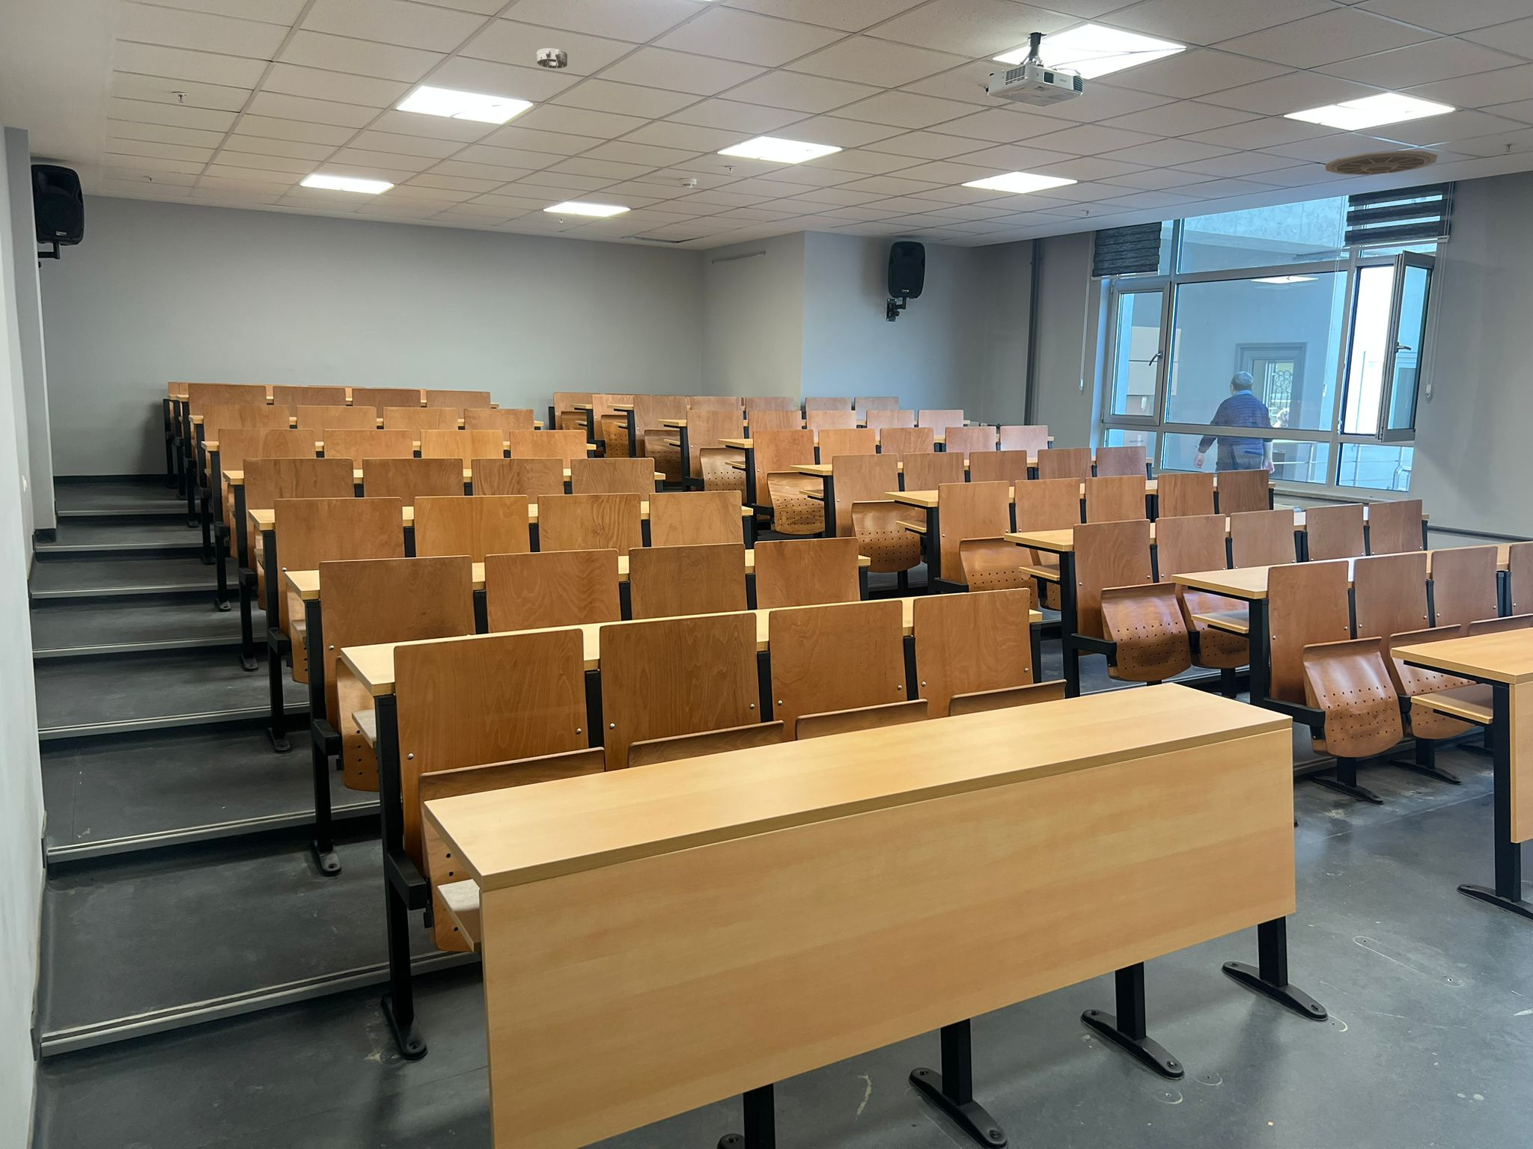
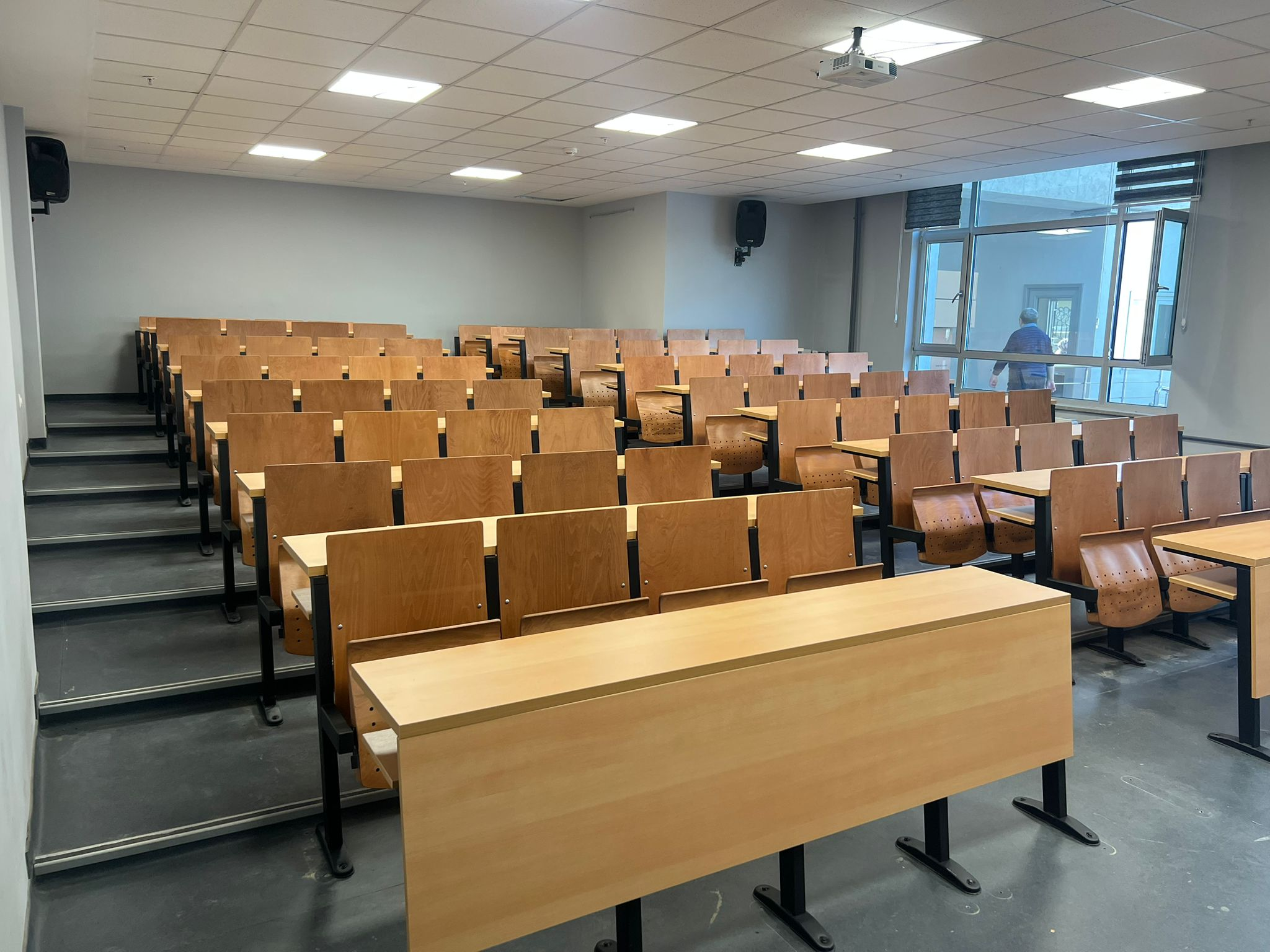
- smoke detector (552, 58)
- ceiling vent (1380, 165)
